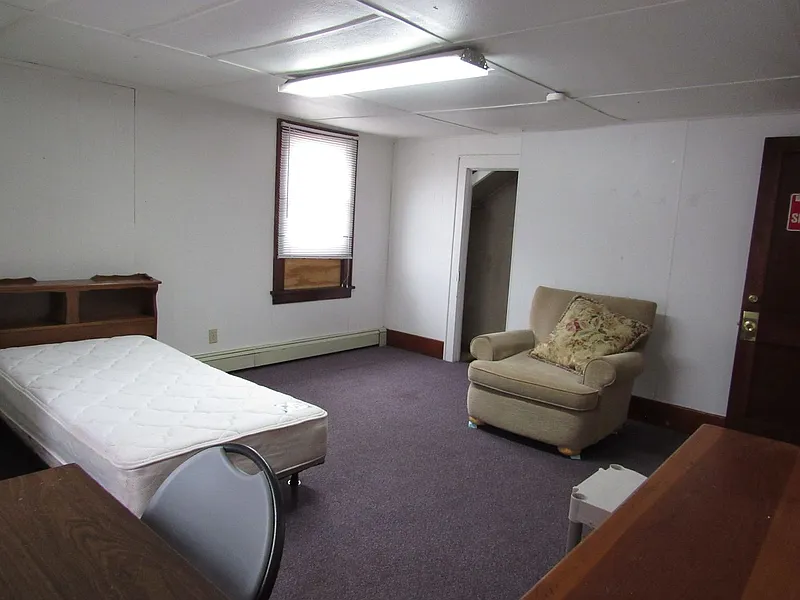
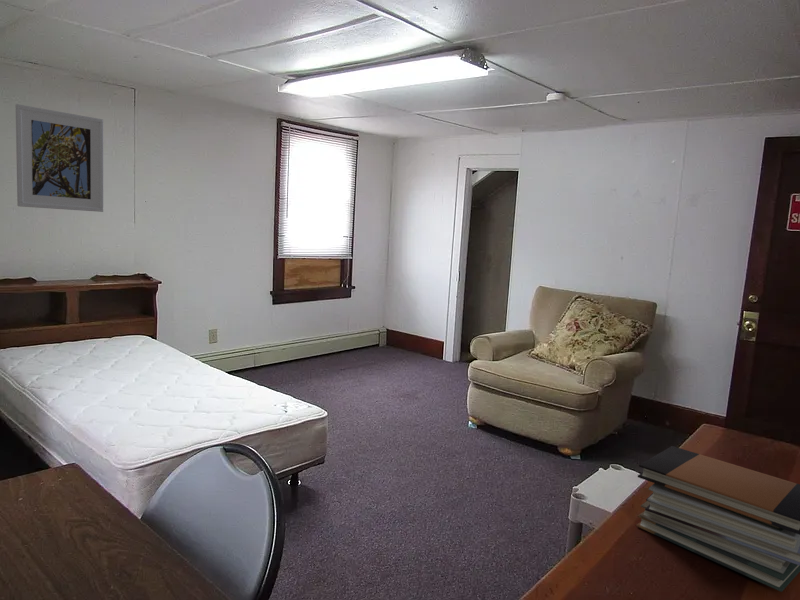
+ book stack (725, 511)
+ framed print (61, 161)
